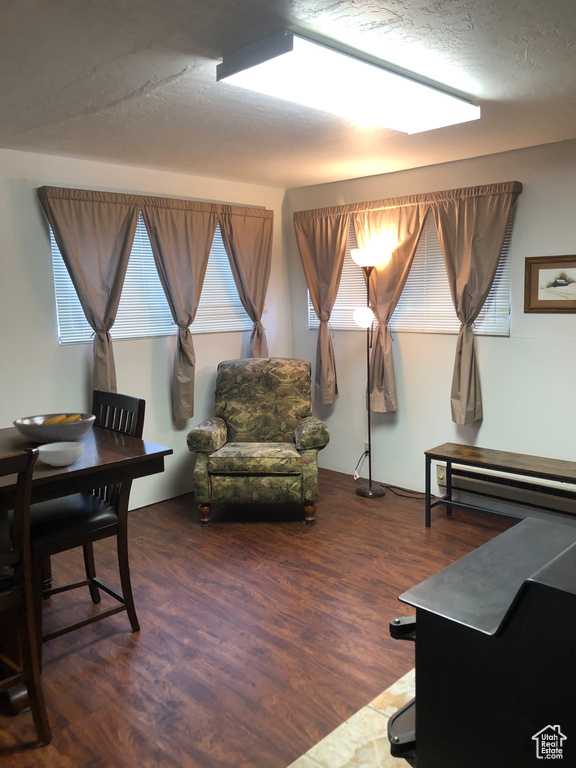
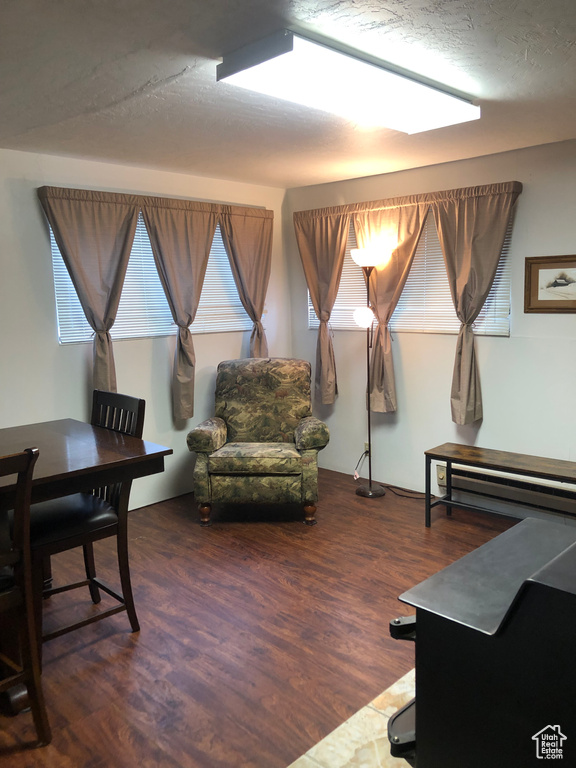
- cereal bowl (60, 454)
- fruit bowl (55, 426)
